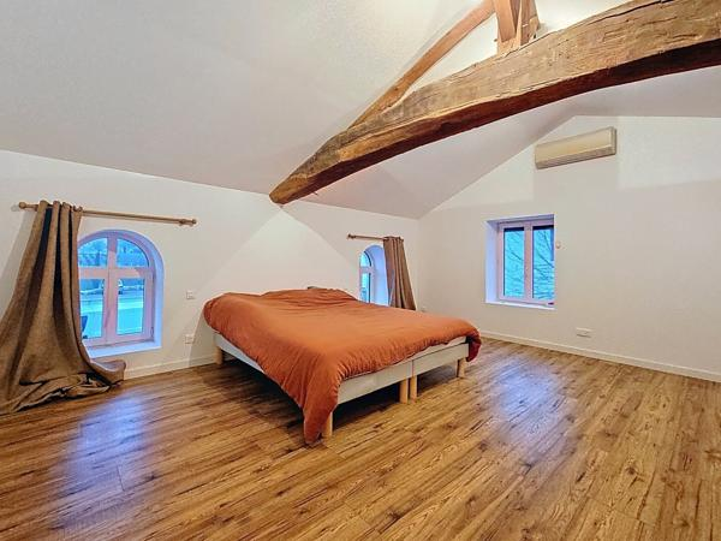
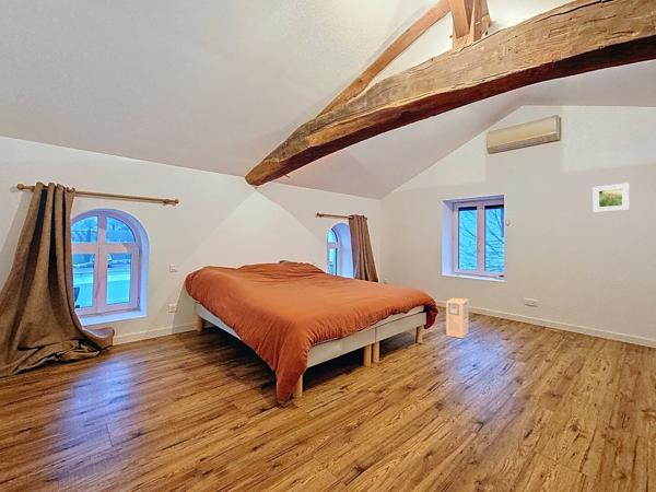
+ cardboard box (457, 317)
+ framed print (610, 198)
